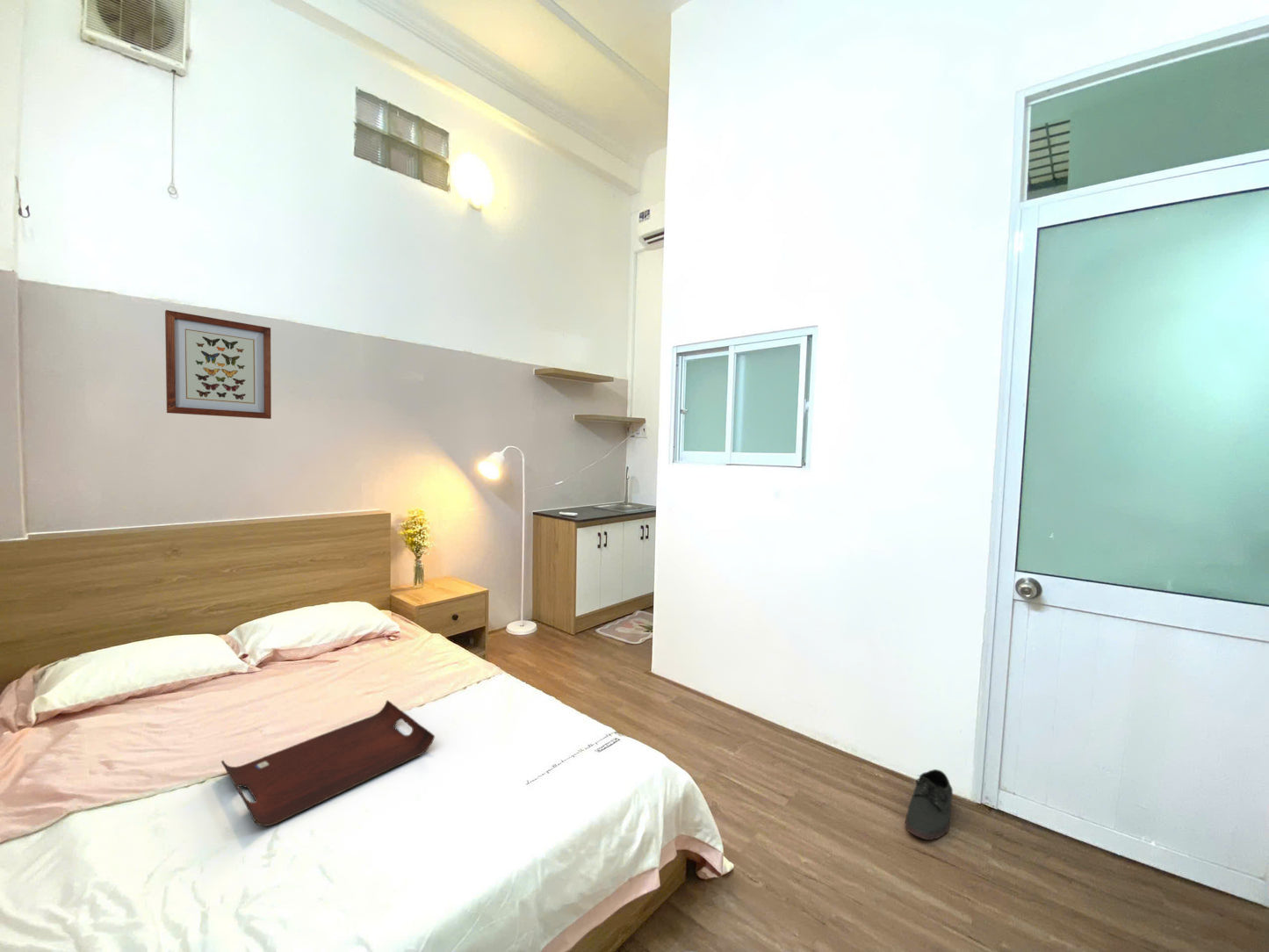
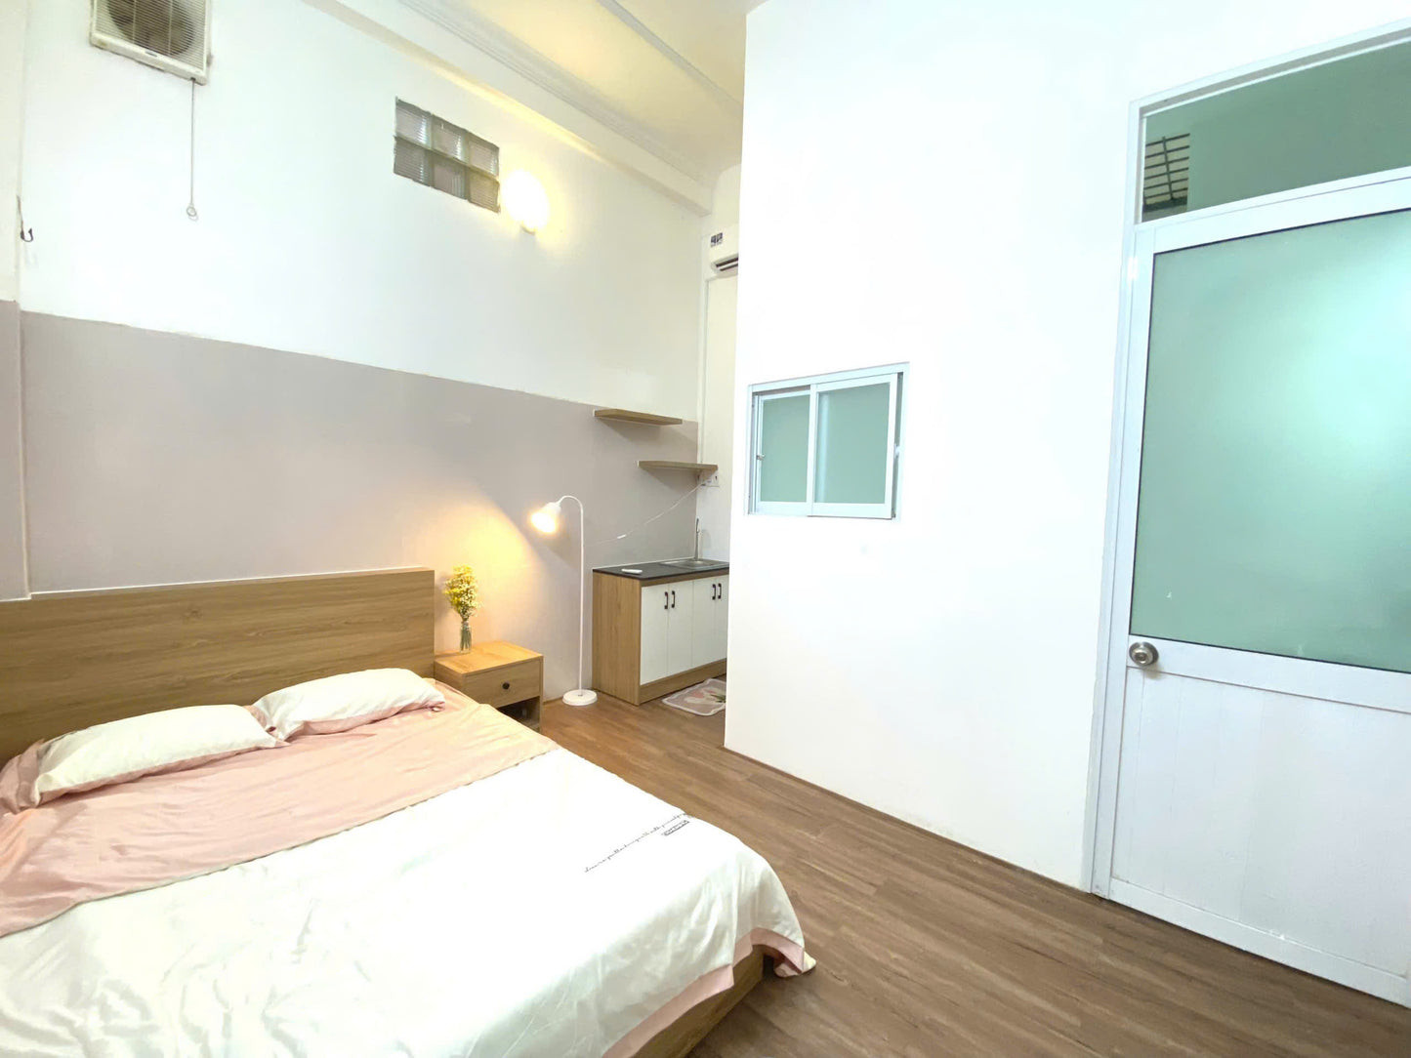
- serving tray (333, 754)
- shoe (931, 800)
- wall art (221, 368)
